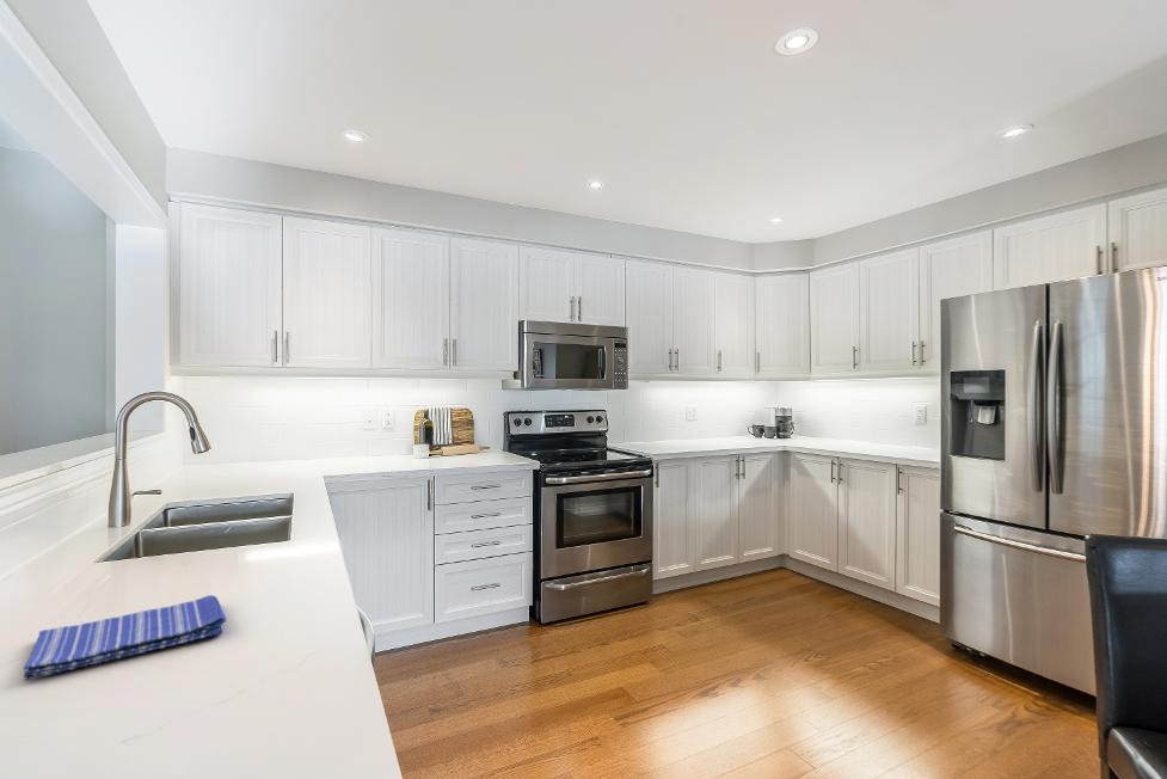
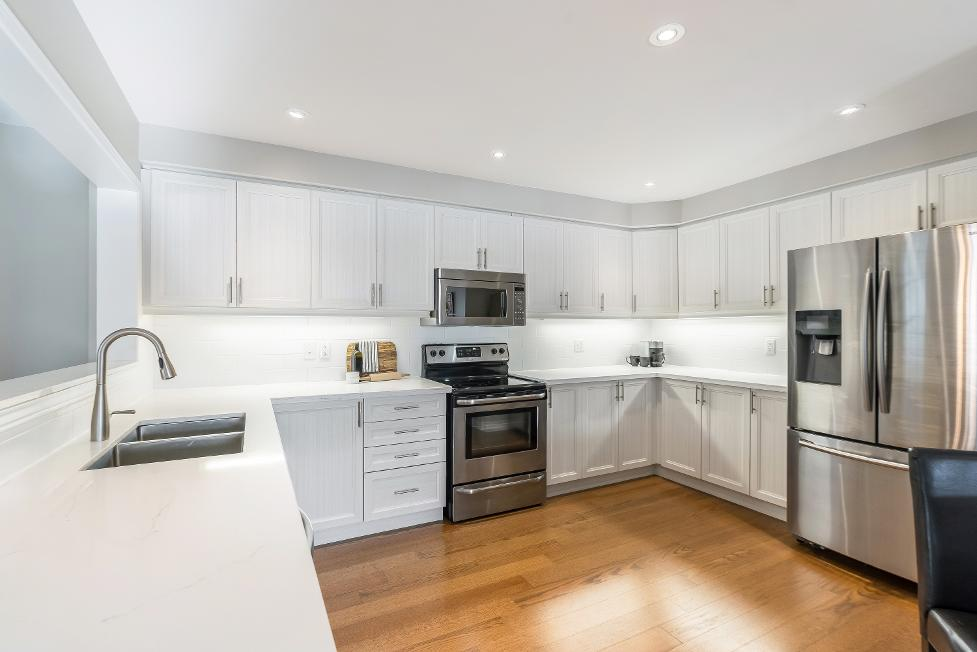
- dish towel (134, 628)
